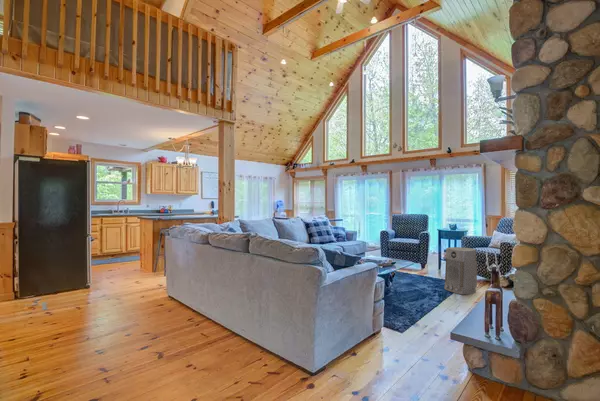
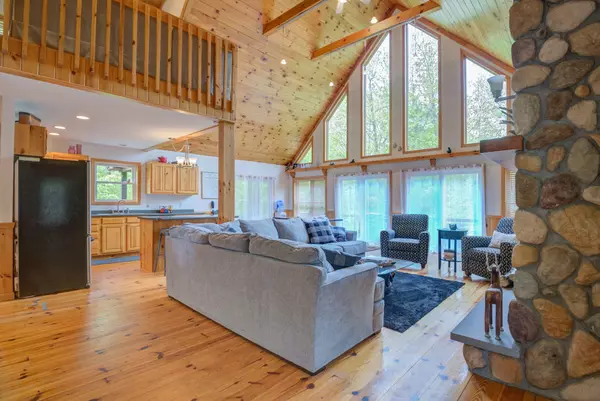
- air purifier (461, 269)
